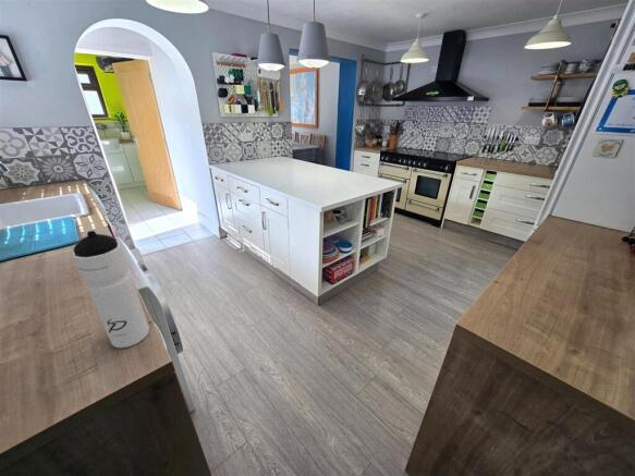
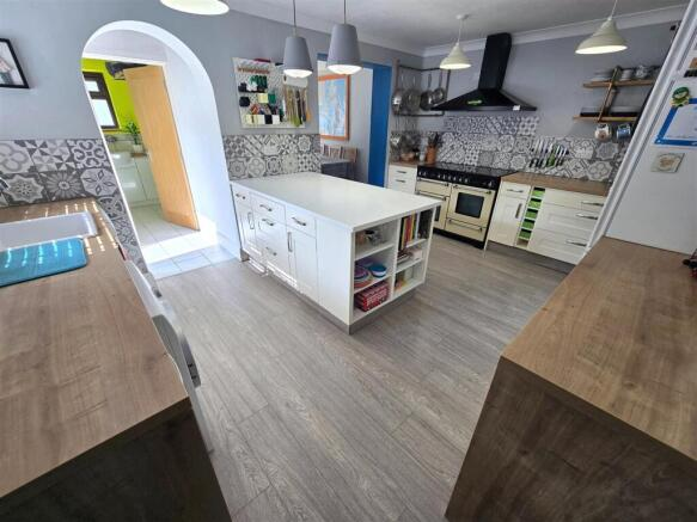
- water bottle (112, 289)
